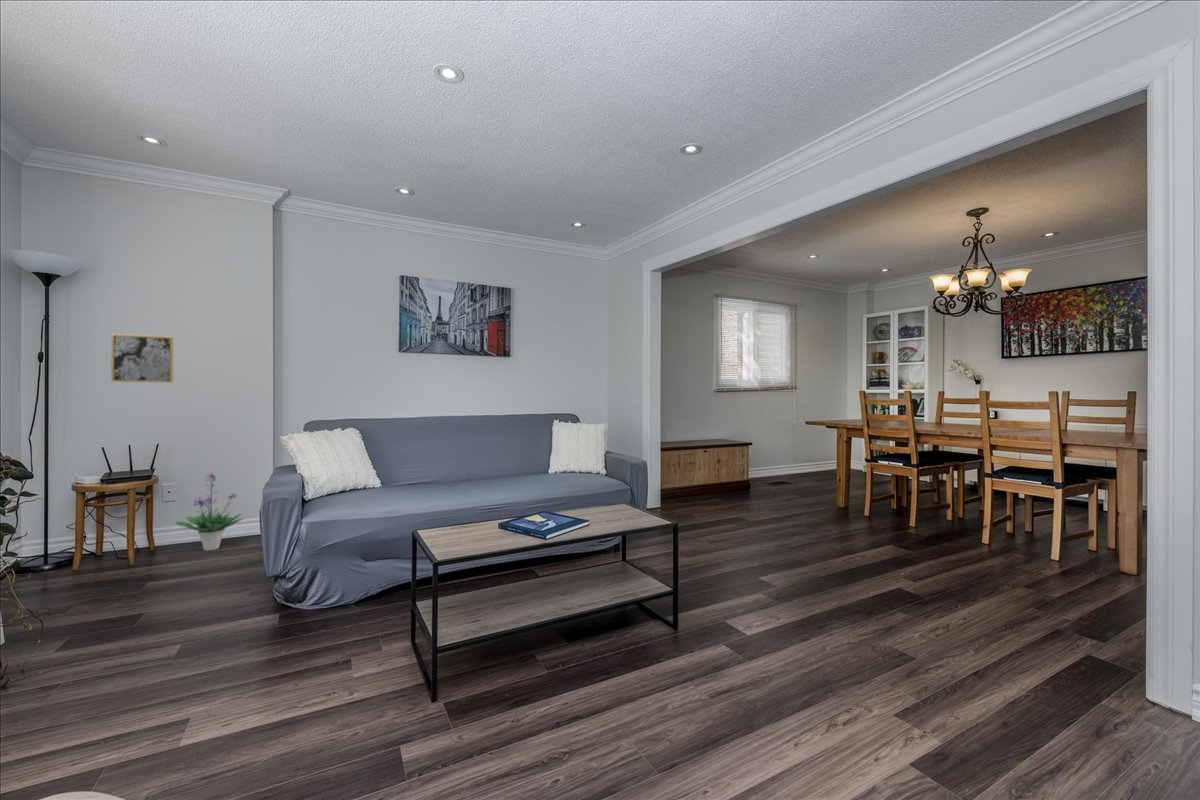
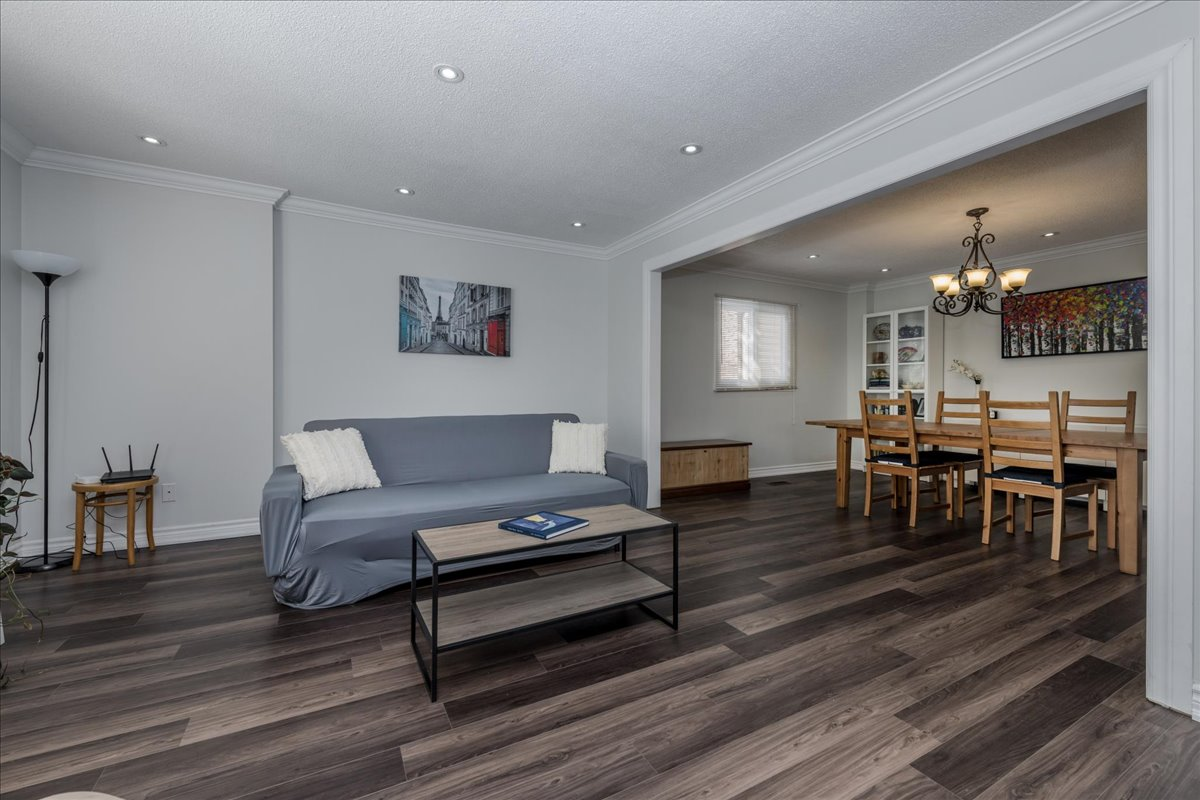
- potted plant (210, 510)
- wall art (143, 358)
